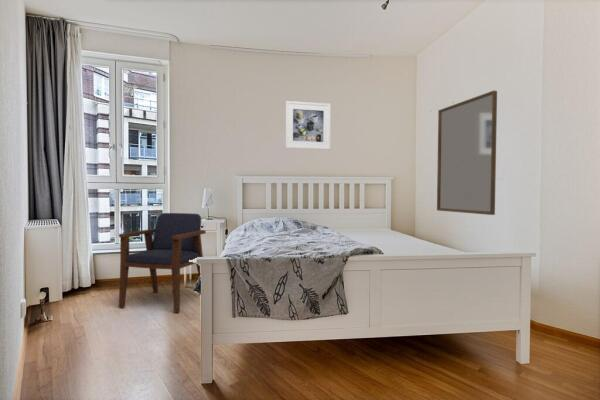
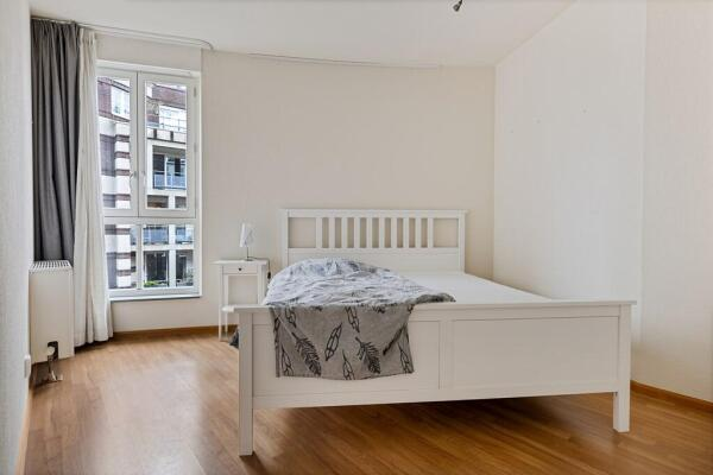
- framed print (308, 125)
- armchair (165, 258)
- home mirror (463, 157)
